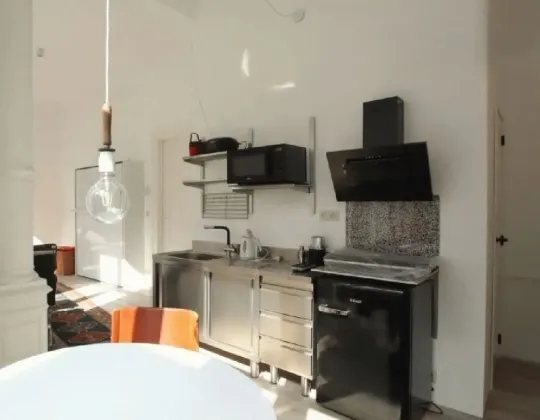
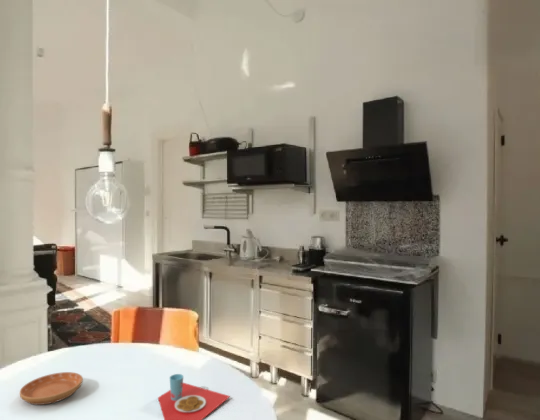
+ saucer (52, 388)
+ placemat (185, 392)
